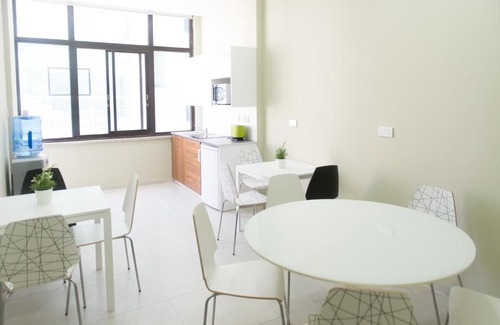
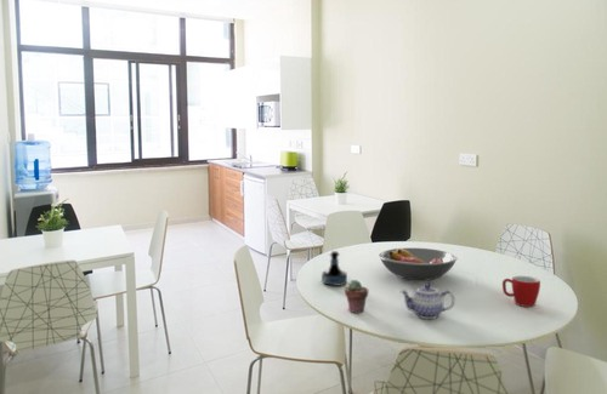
+ potted succulent (356, 295)
+ mug (520, 291)
+ fruit bowl (416, 263)
+ tequila bottle (334, 267)
+ teapot (426, 299)
